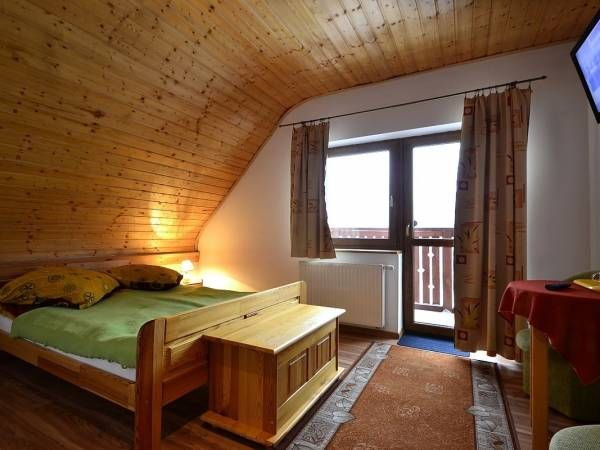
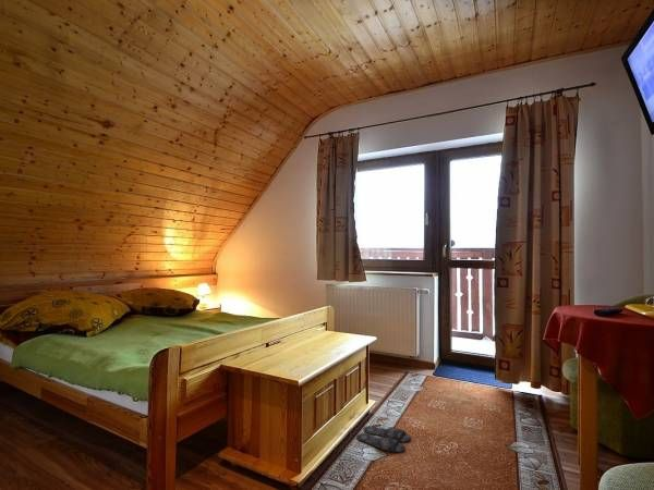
+ slippers (383, 436)
